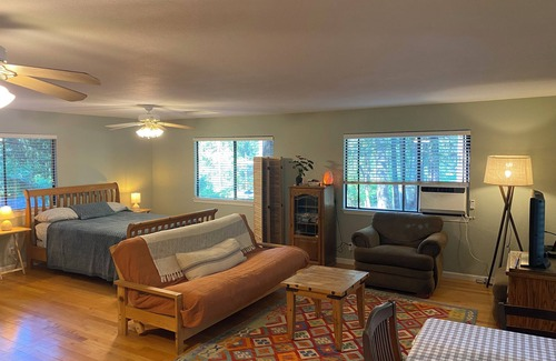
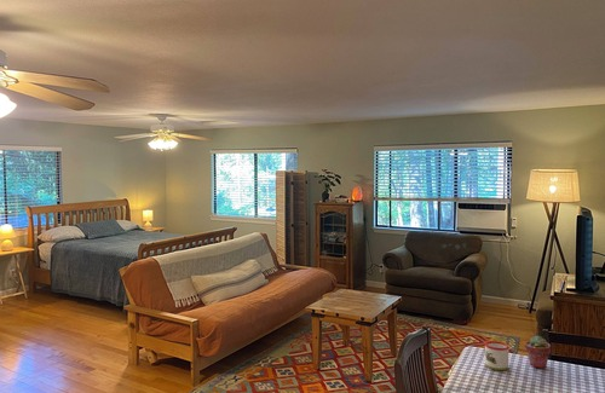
+ potted succulent (537, 349)
+ mug (494, 353)
